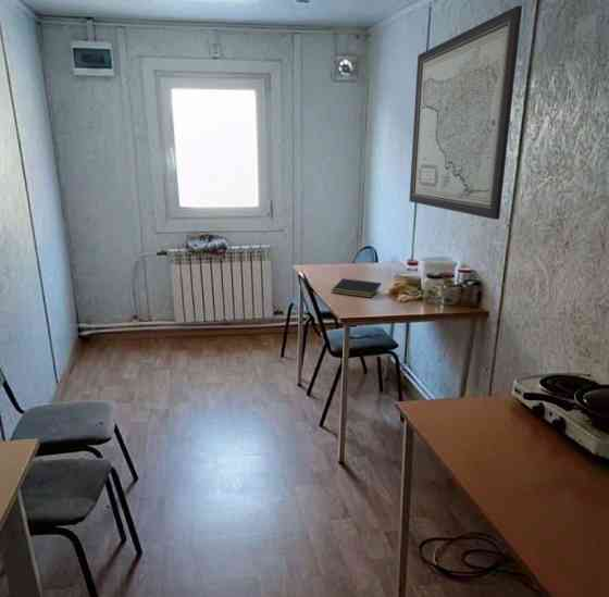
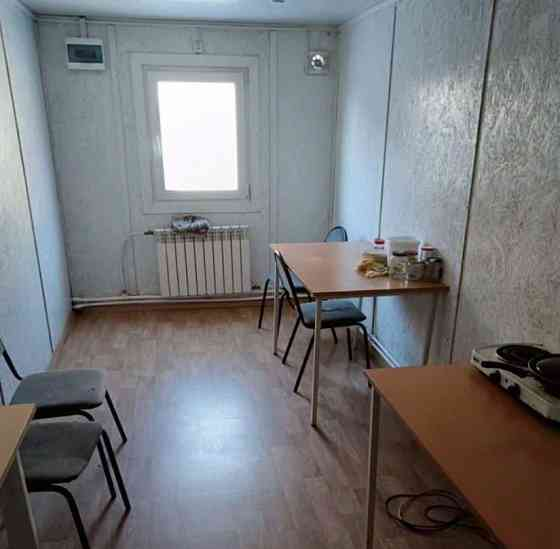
- notepad (356, 287)
- wall art (452, 125)
